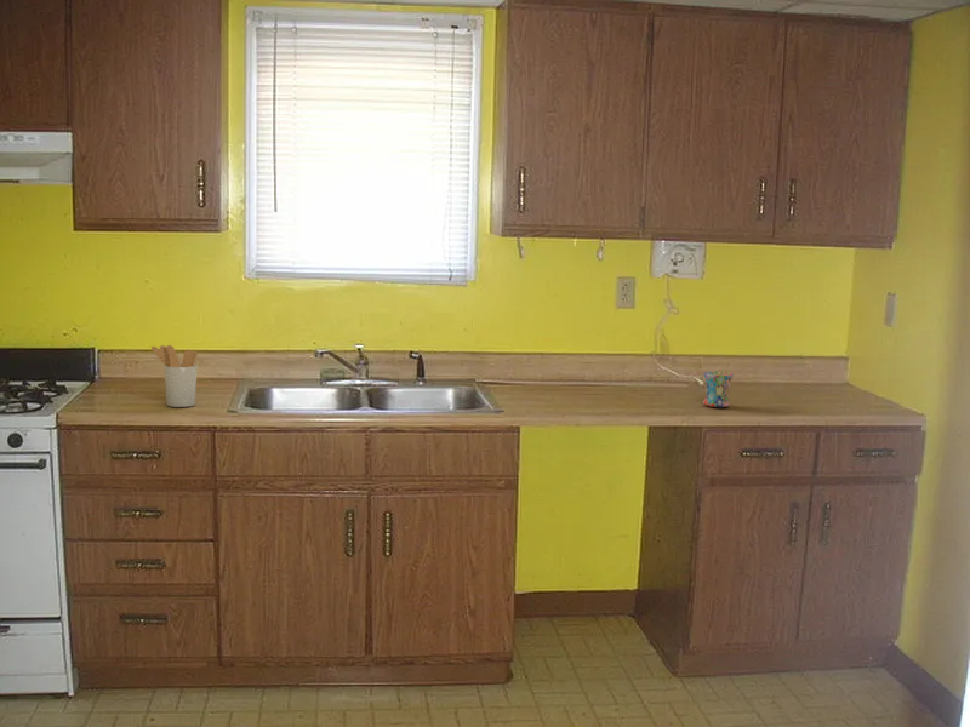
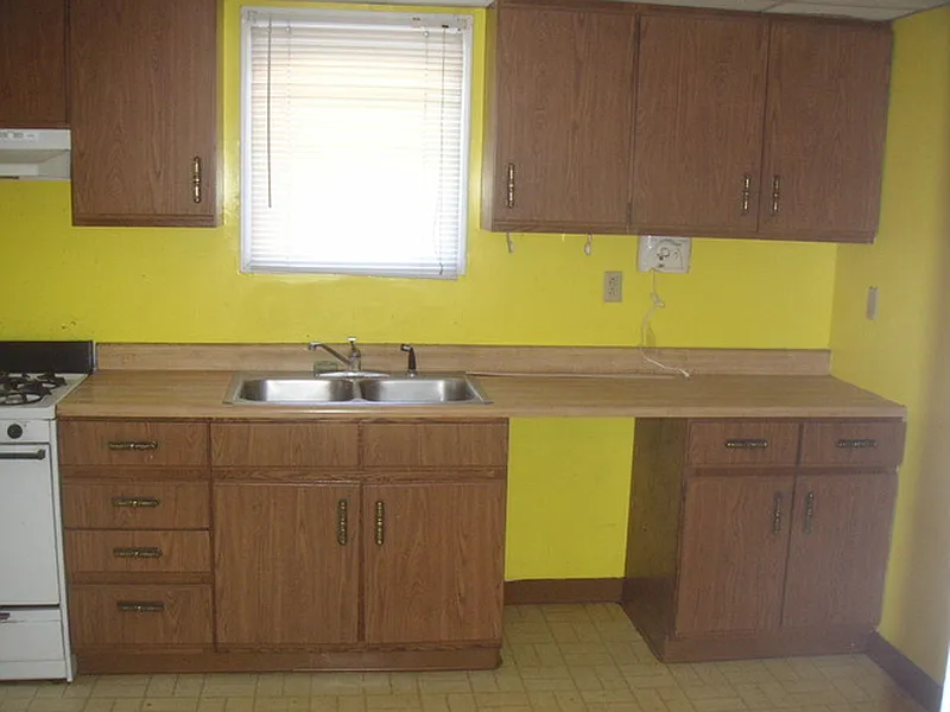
- utensil holder (175, 373)
- mug (719, 390)
